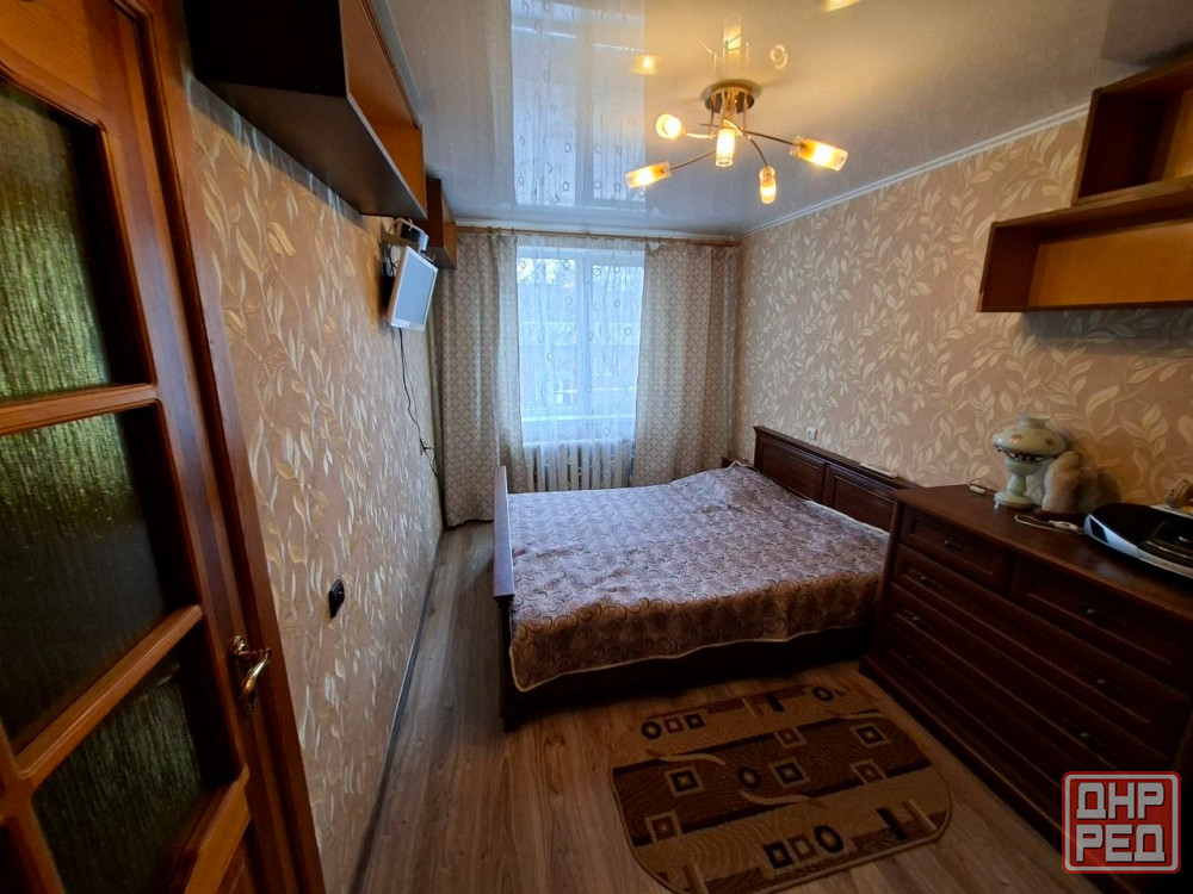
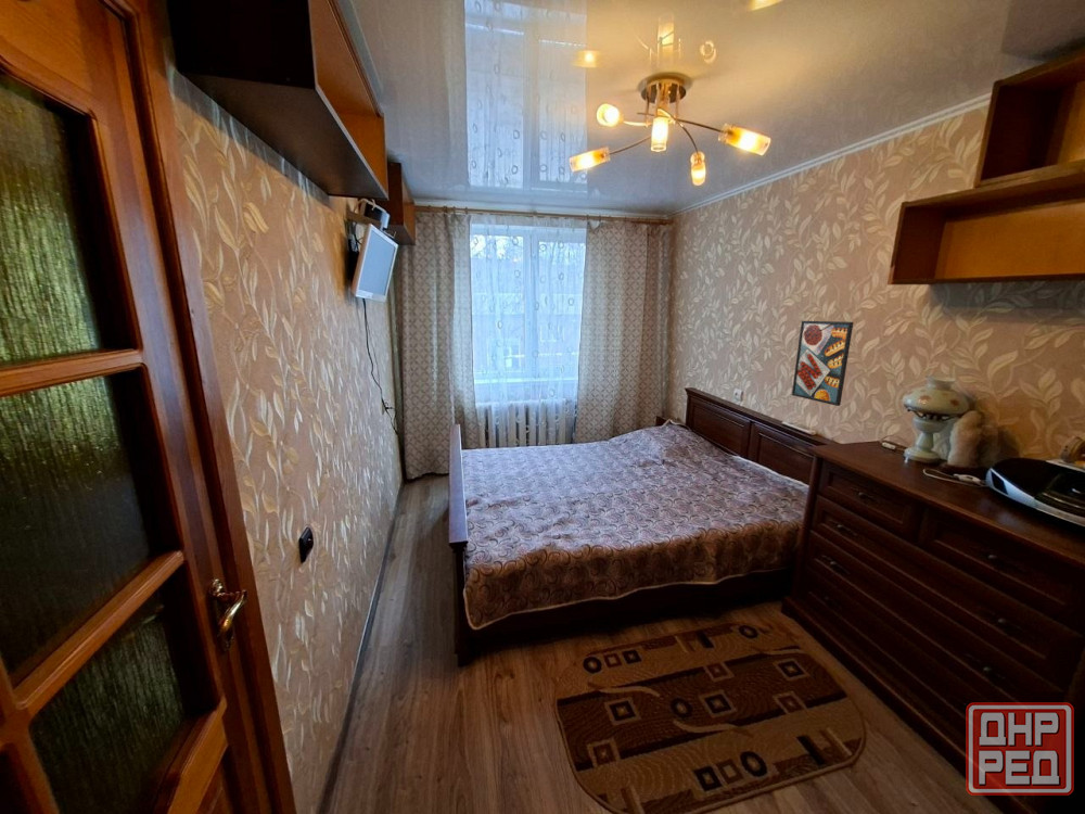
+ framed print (819, 361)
